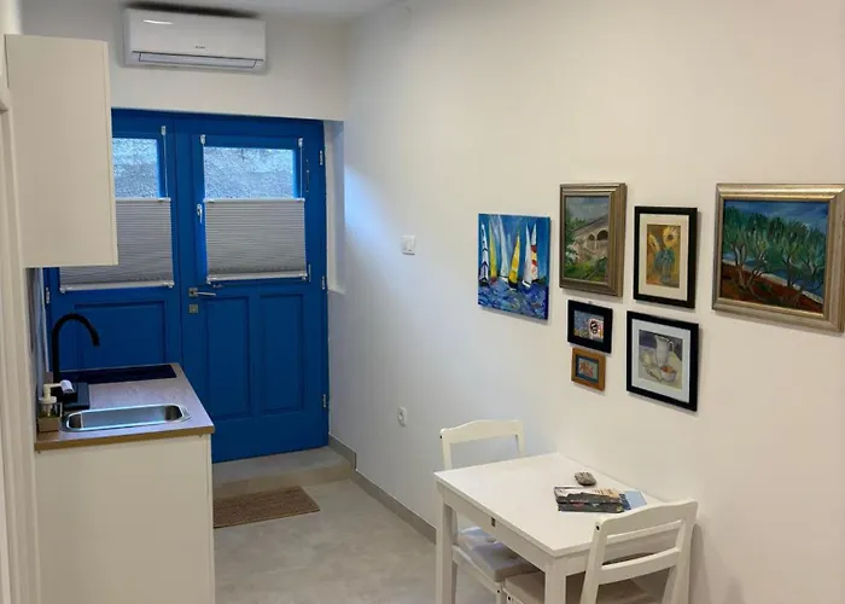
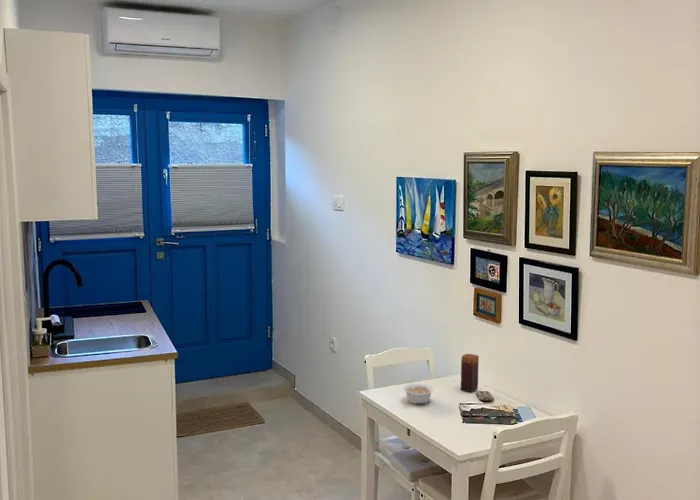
+ candle (469, 372)
+ legume (418, 394)
